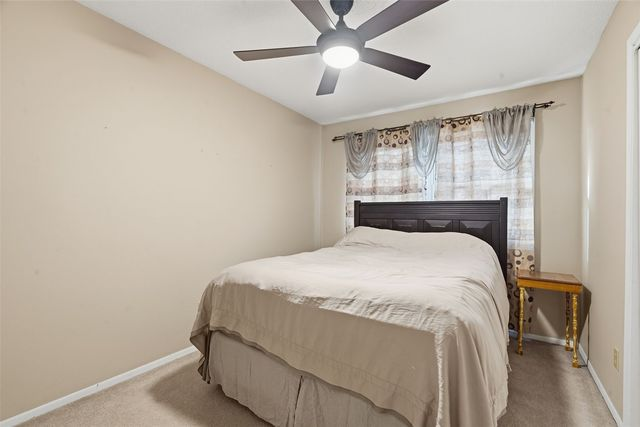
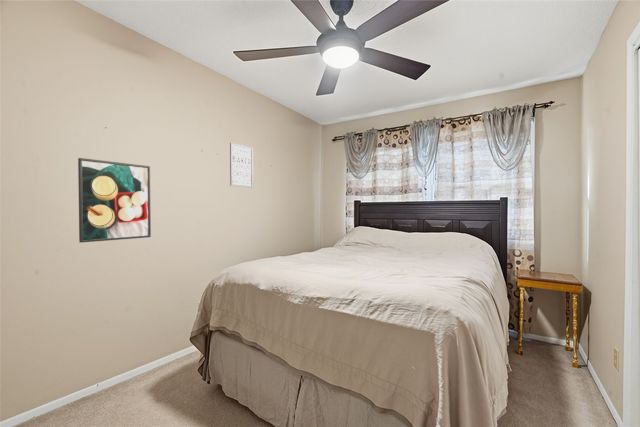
+ wall art (242, 166)
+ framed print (117, 201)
